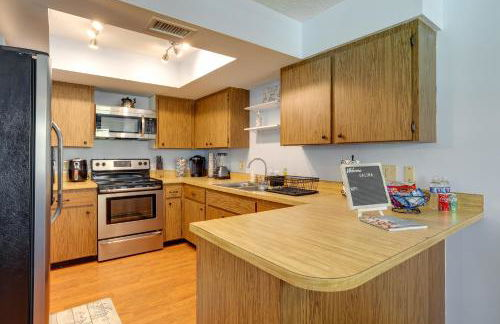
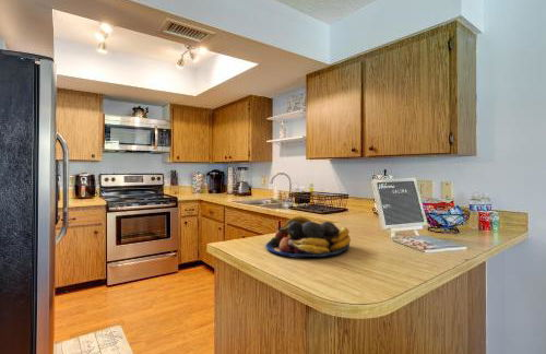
+ fruit bowl (306, 232)
